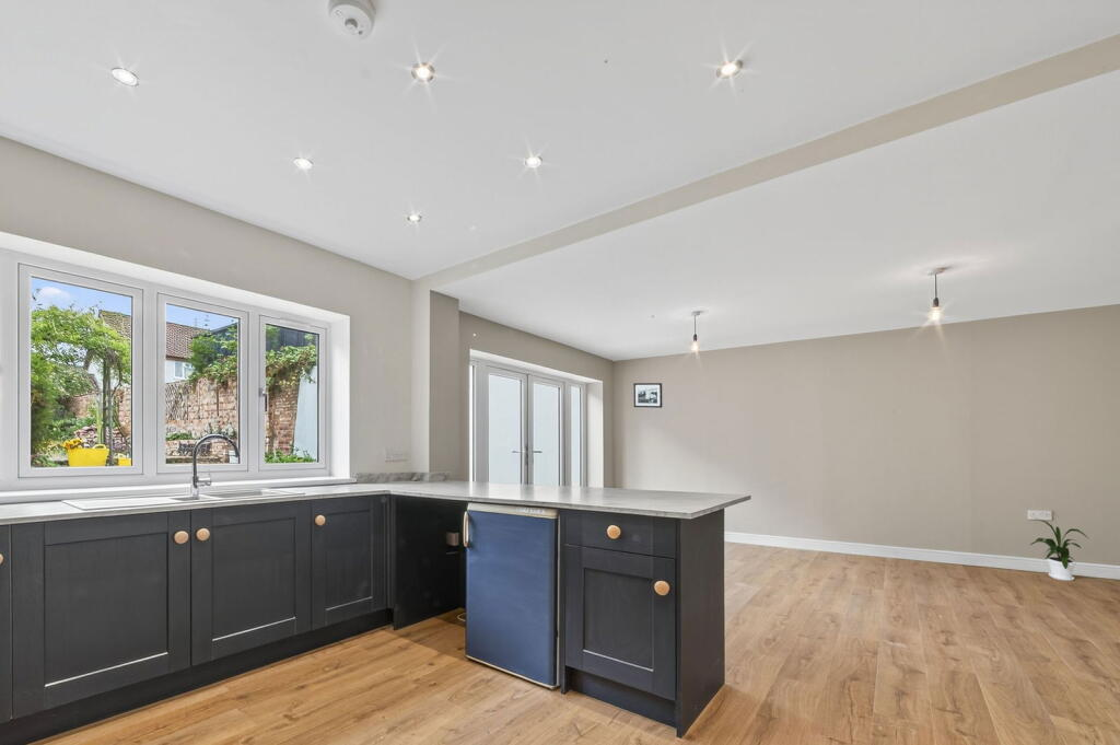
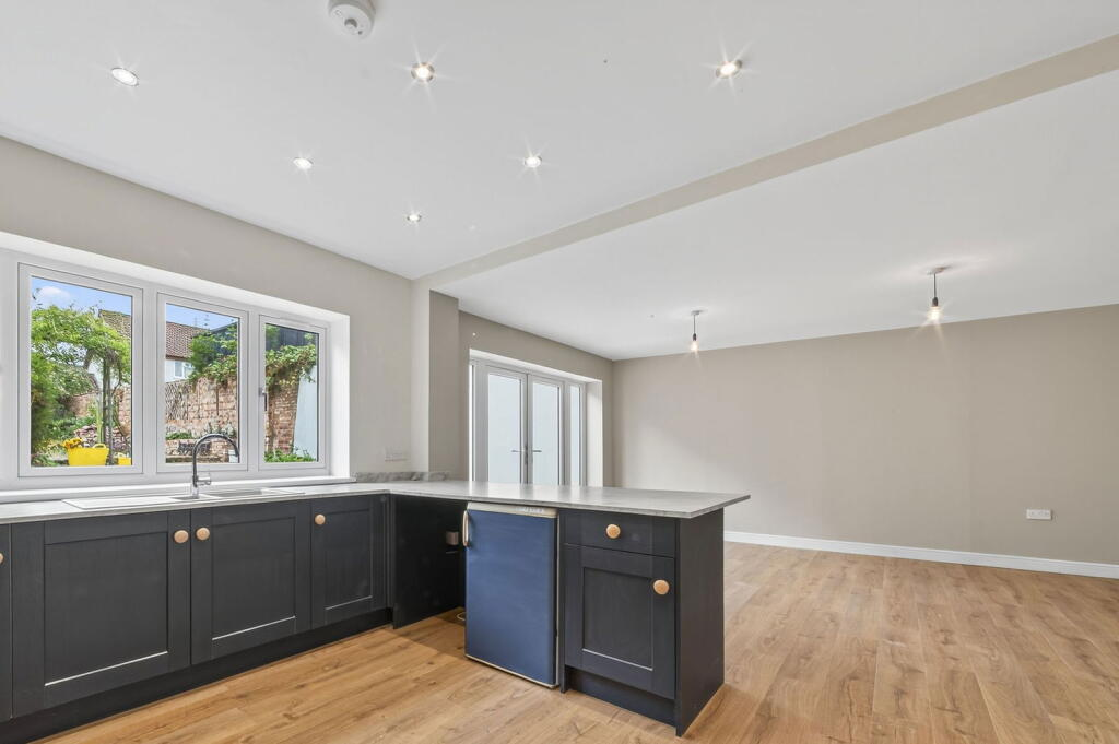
- house plant (1058, 549)
- picture frame (648, 395)
